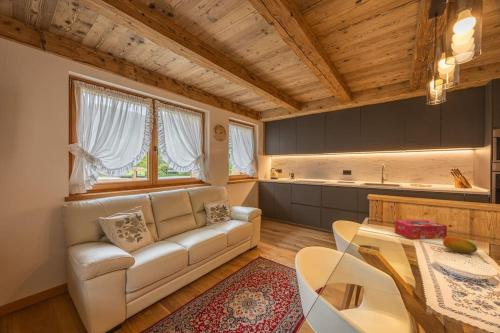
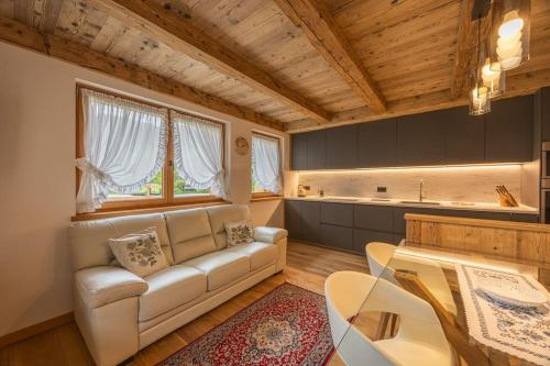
- tissue box (419, 229)
- fruit (459, 244)
